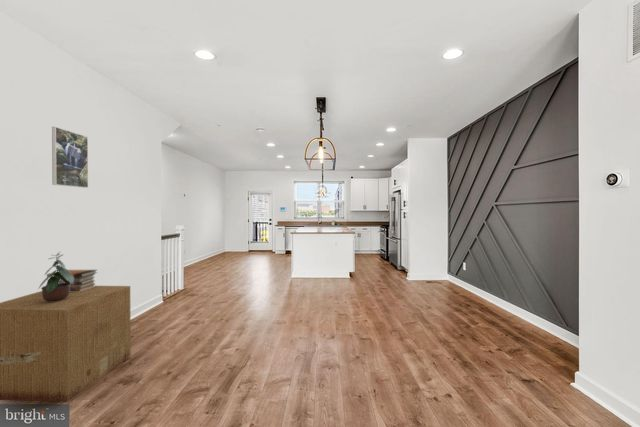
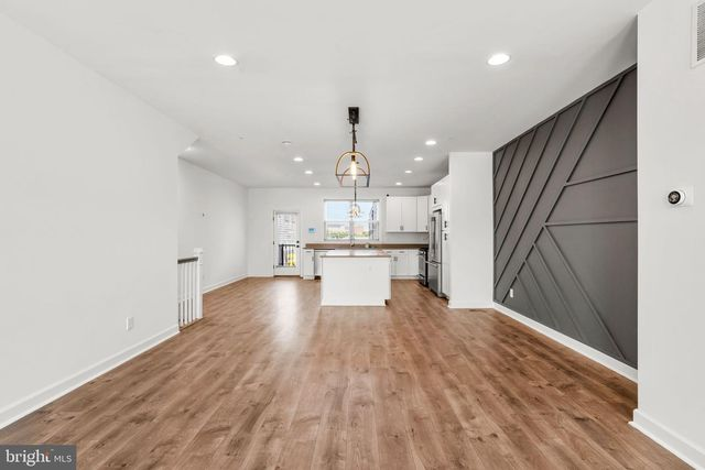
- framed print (71, 159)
- book stack (73, 280)
- cardboard box (64, 335)
- potted plant (57, 275)
